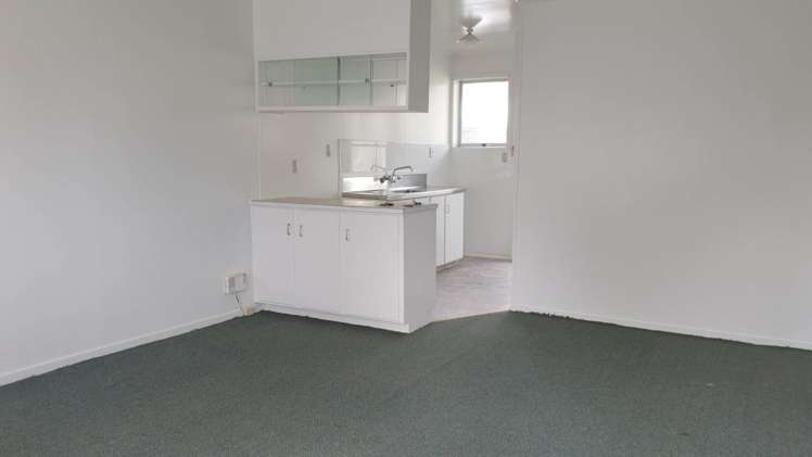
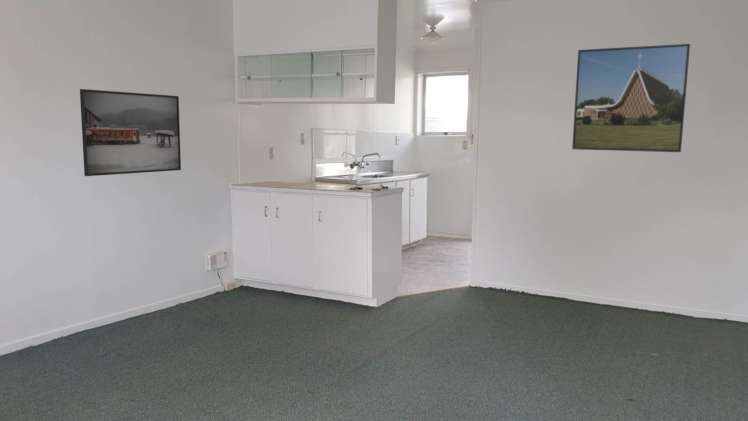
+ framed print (627, 99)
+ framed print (134, 133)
